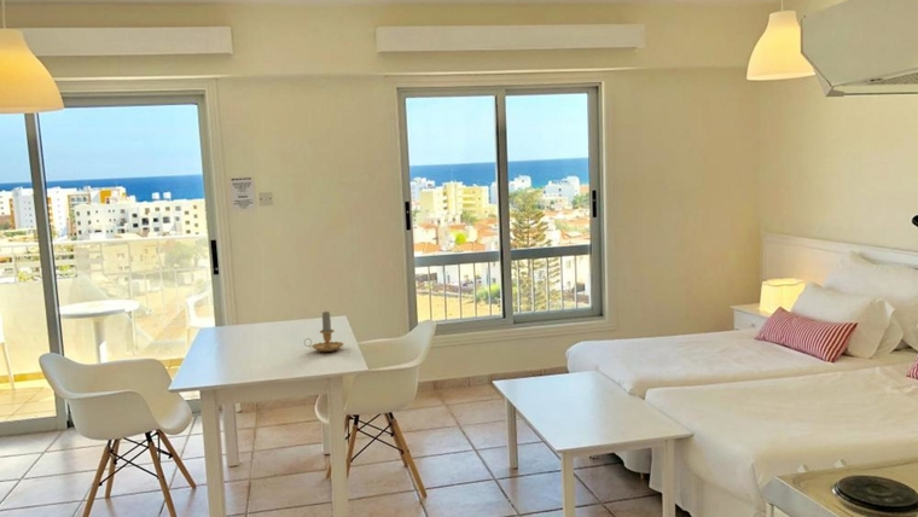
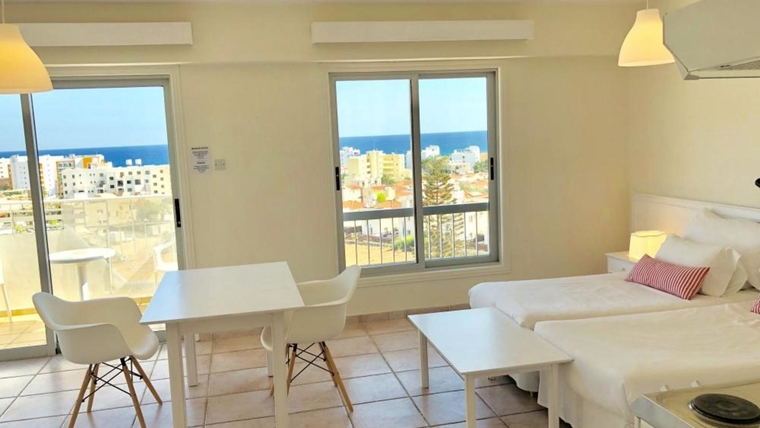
- candle (323, 330)
